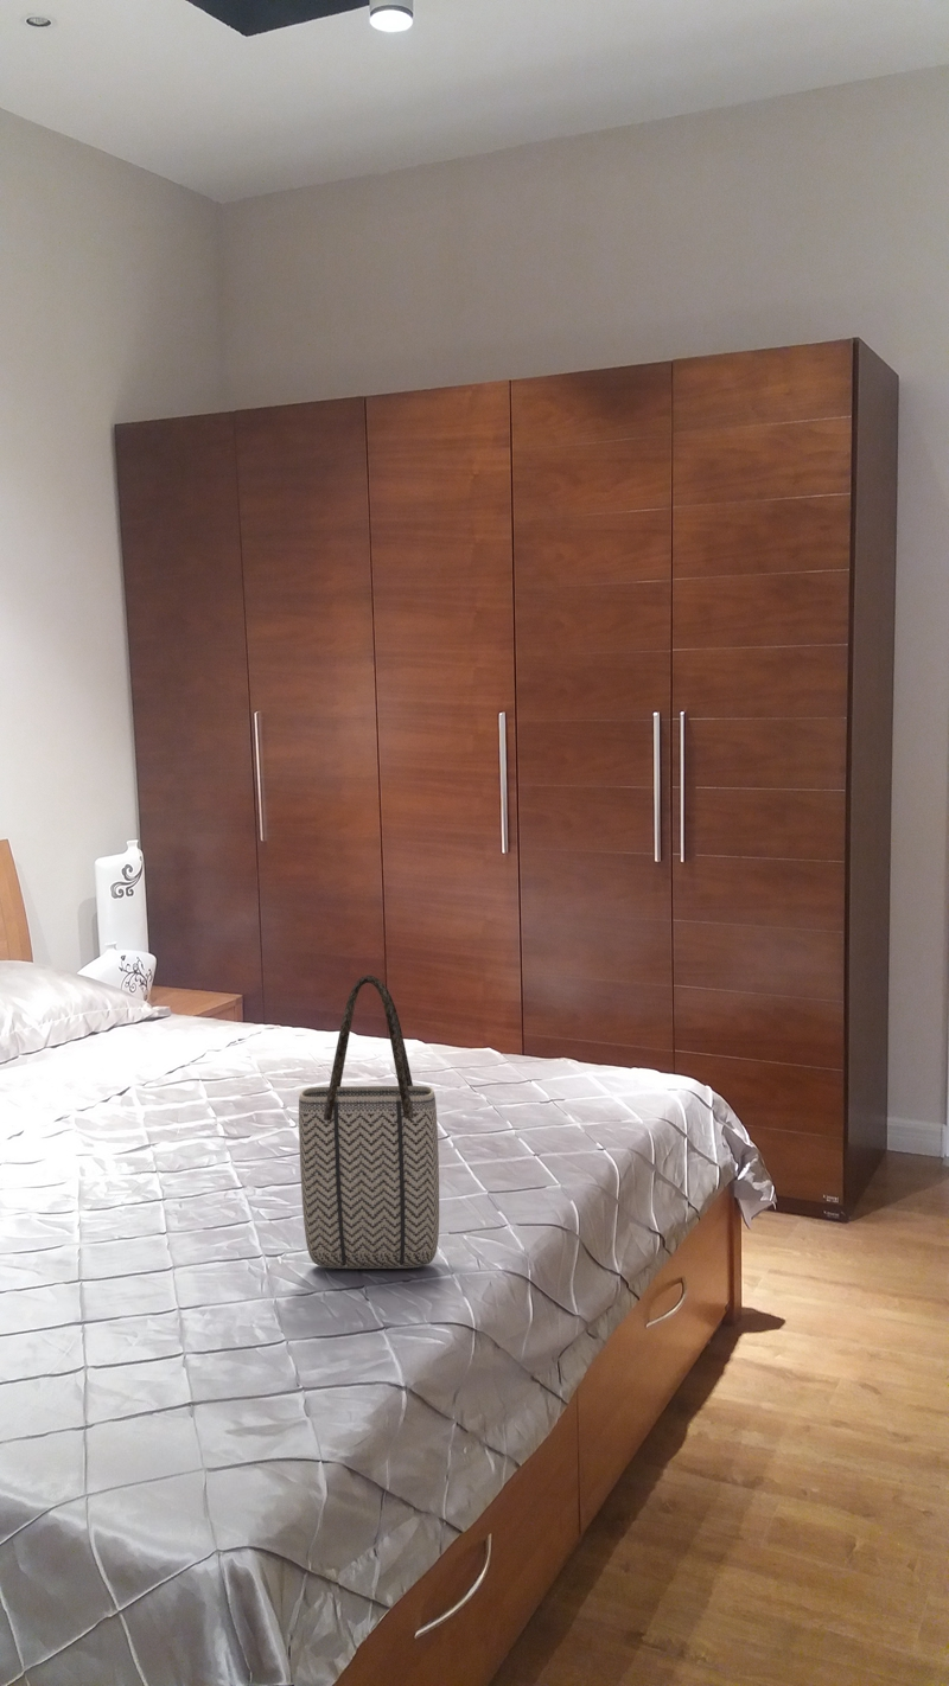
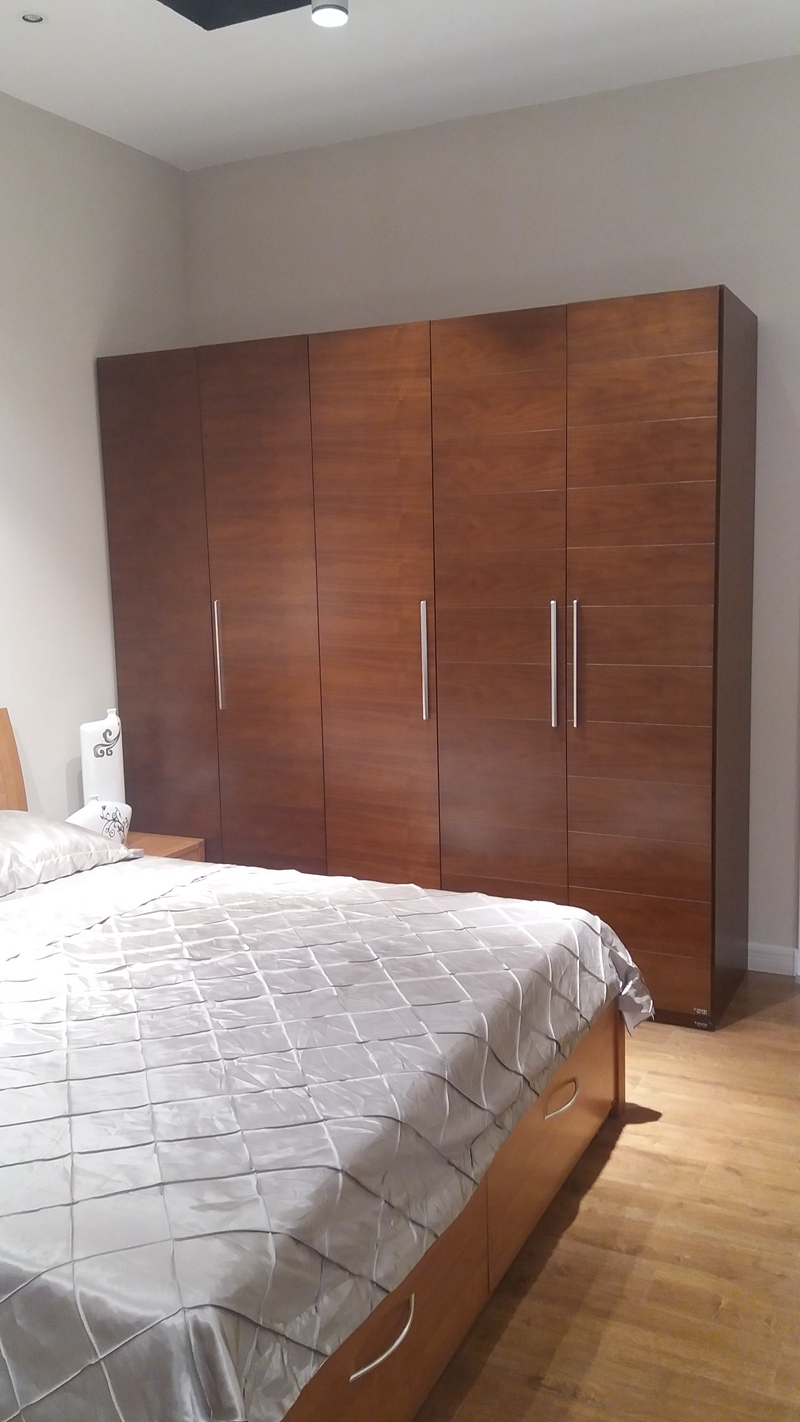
- tote bag (368, 1123)
